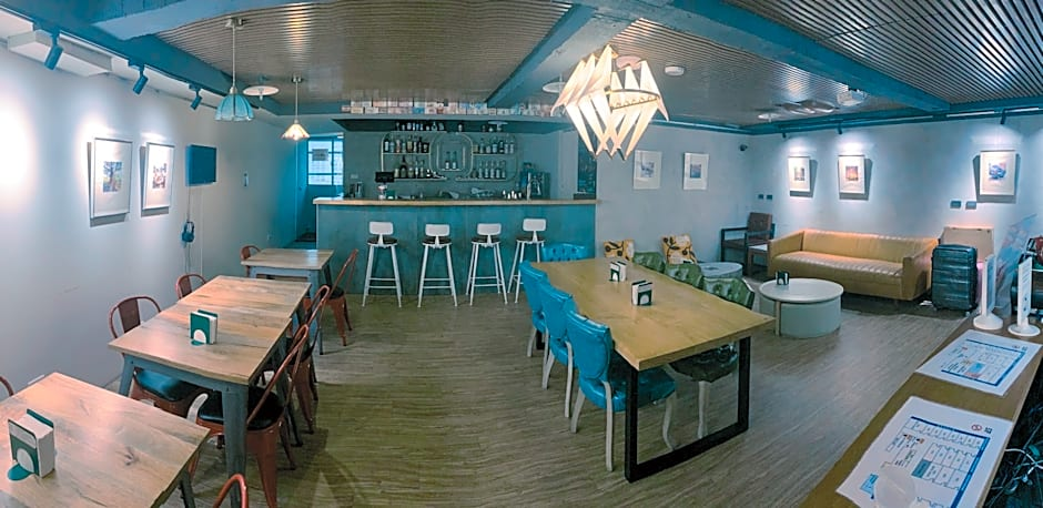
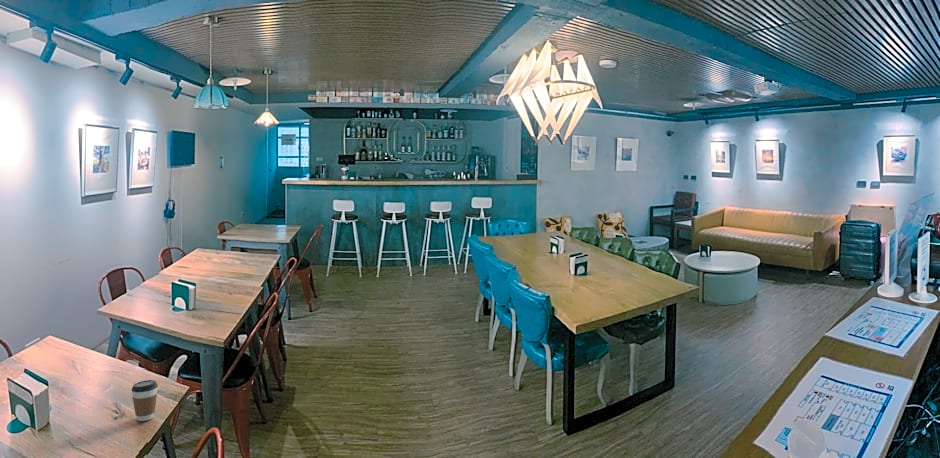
+ coffee cup (145, 400)
